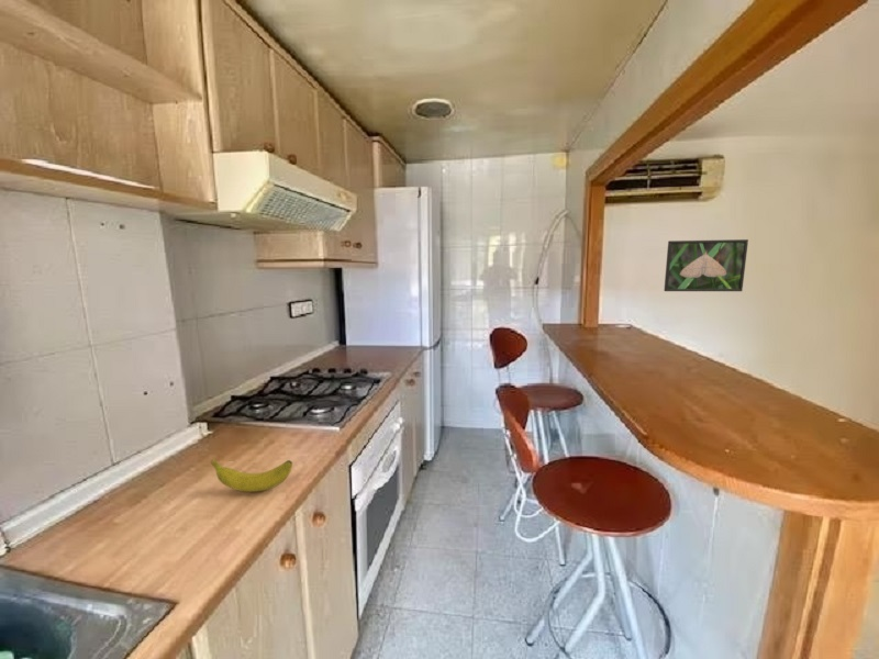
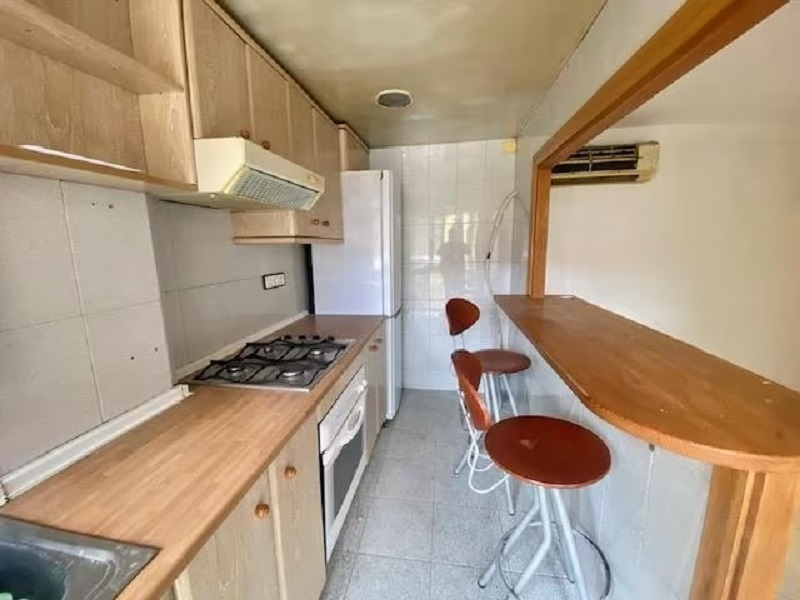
- banana (252, 474)
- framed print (704, 266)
